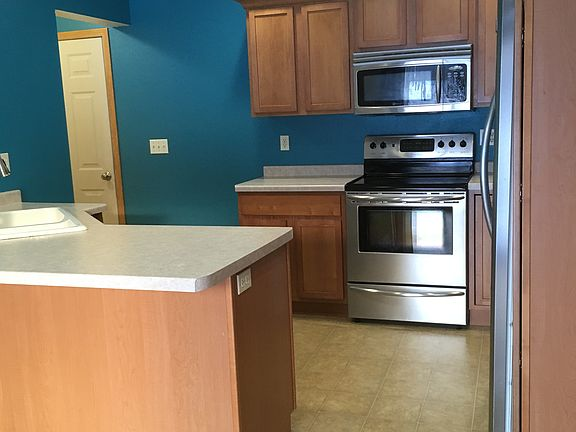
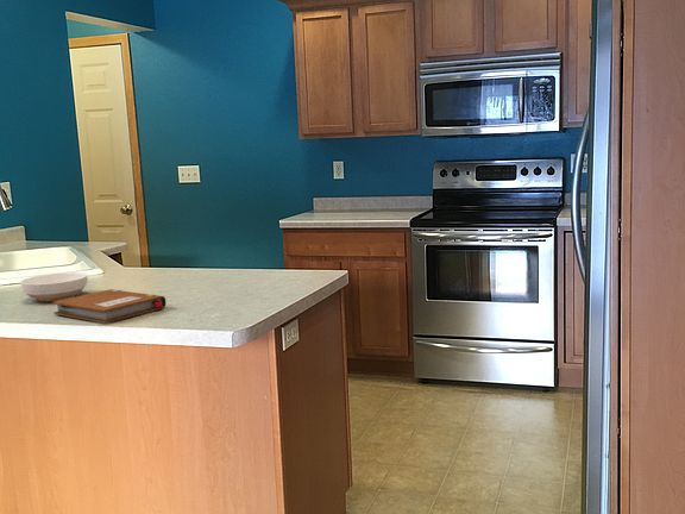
+ bowl (55, 288)
+ notebook (111, 305)
